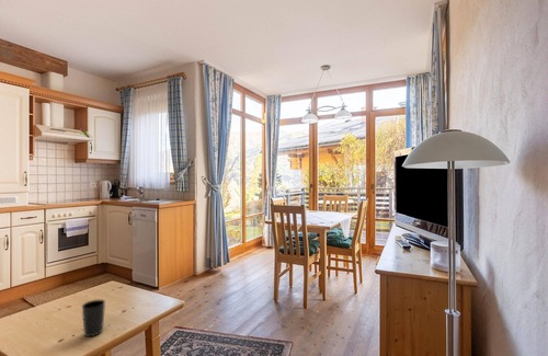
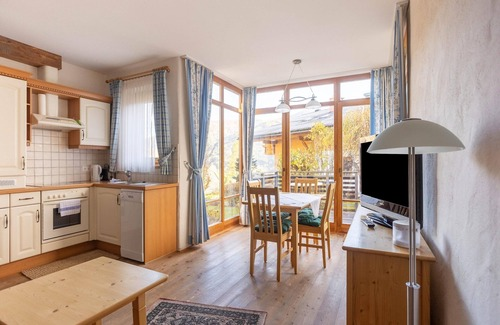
- cup (93, 318)
